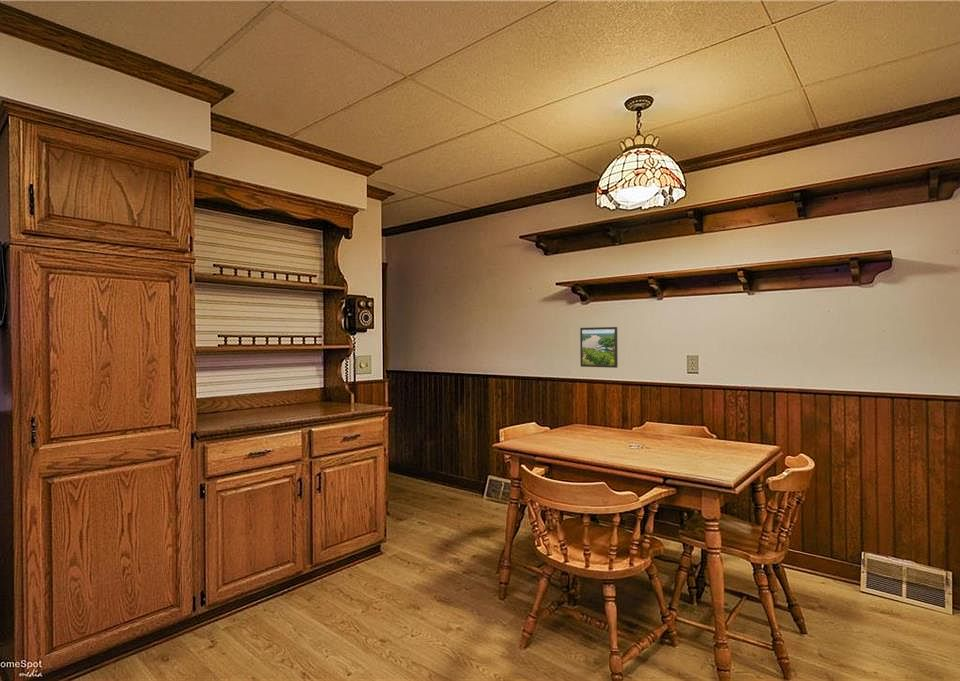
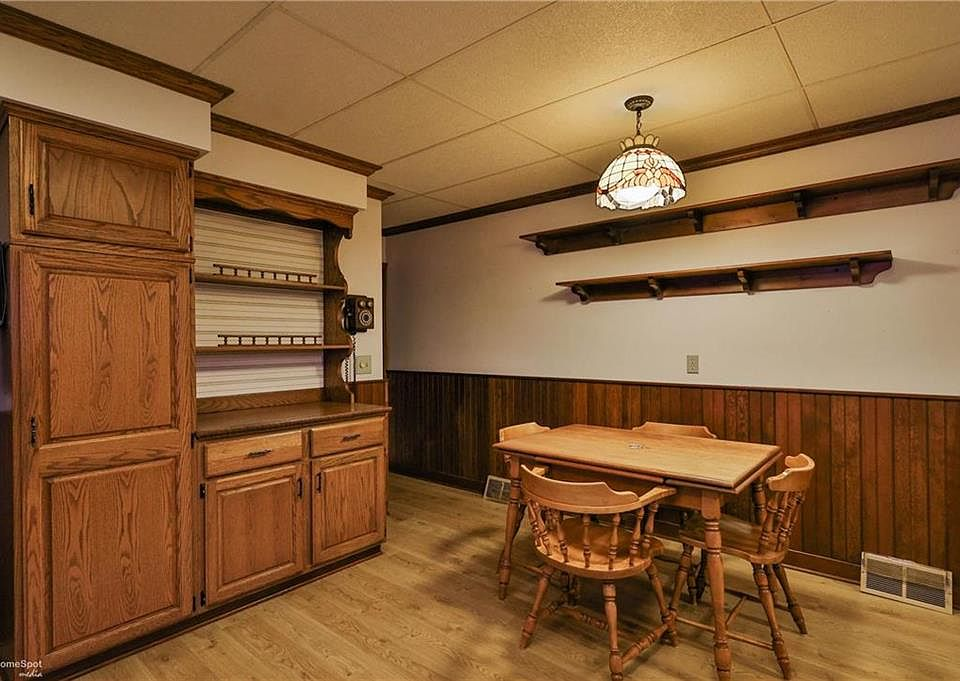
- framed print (598, 347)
